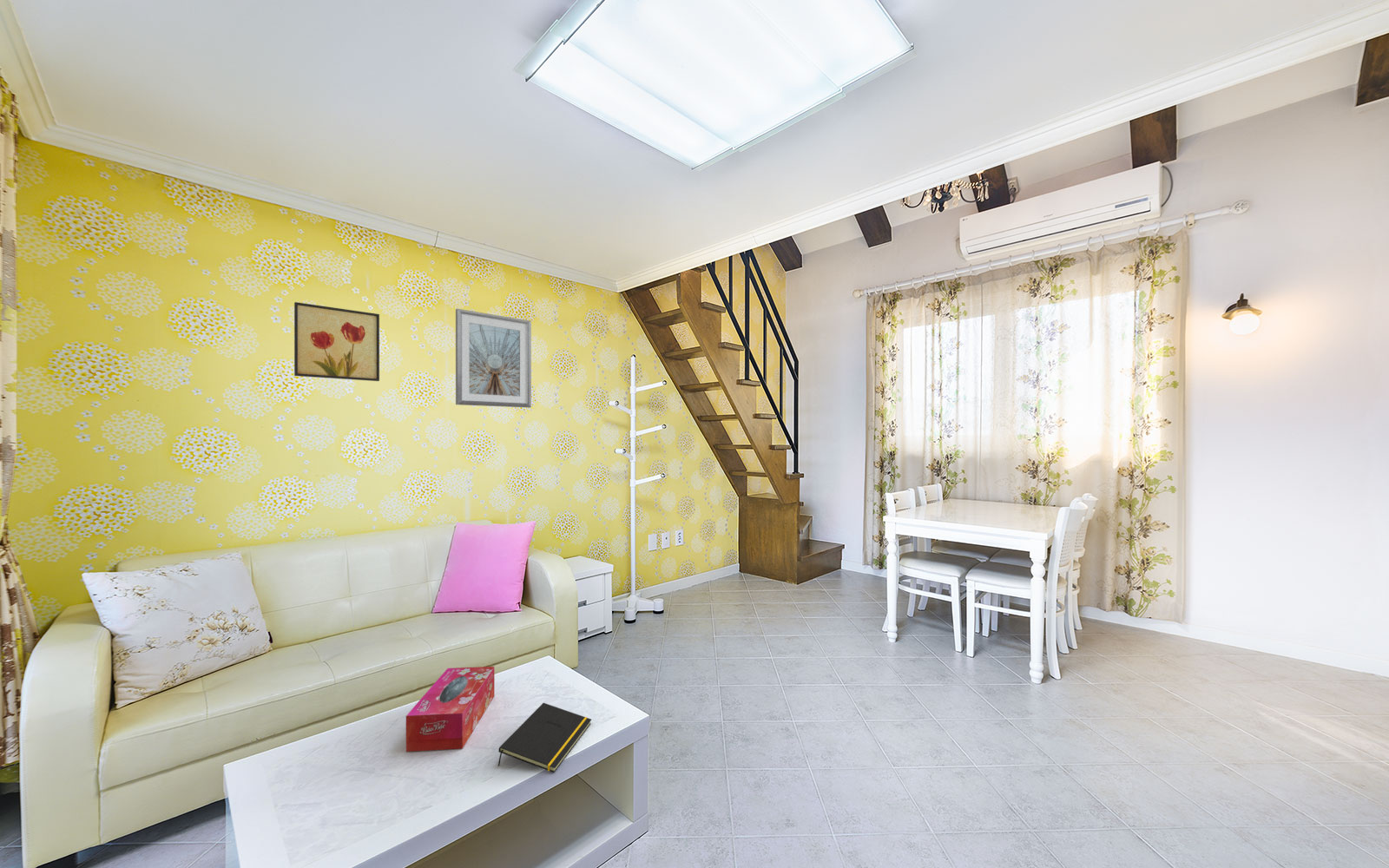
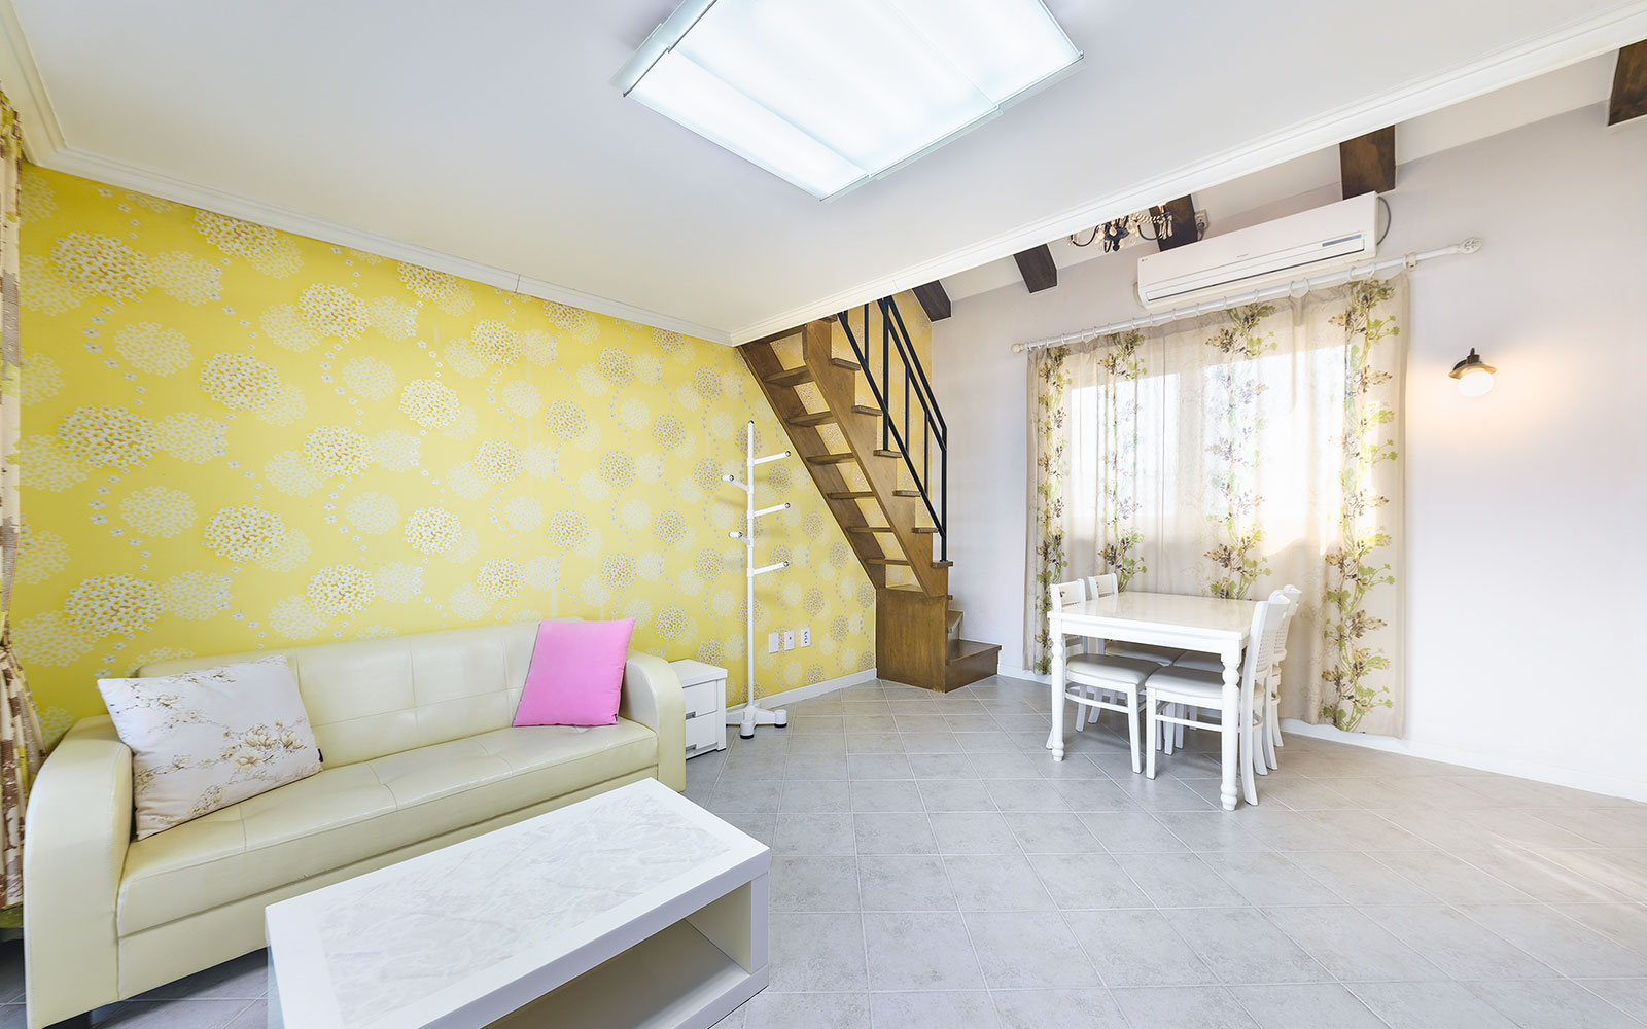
- notepad (548, 734)
- wall art (338, 344)
- picture frame (495, 360)
- tissue box (454, 705)
